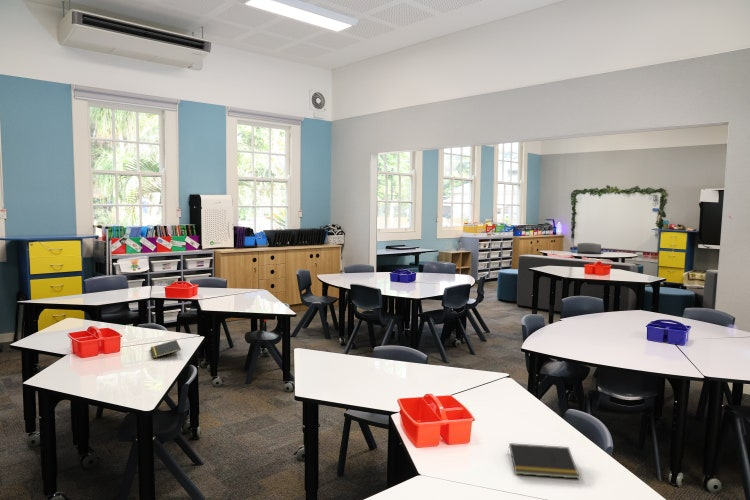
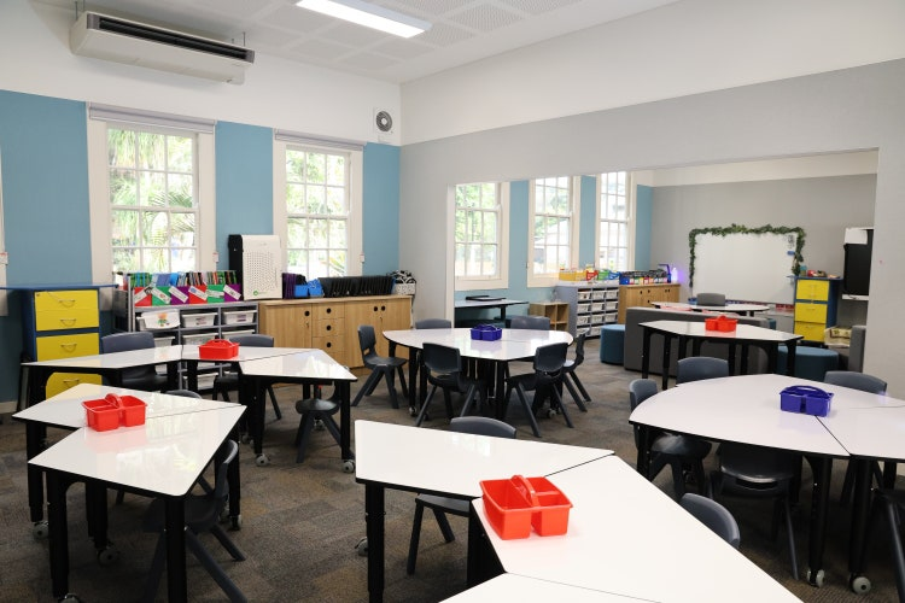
- notepad (542, 460)
- notepad (165, 348)
